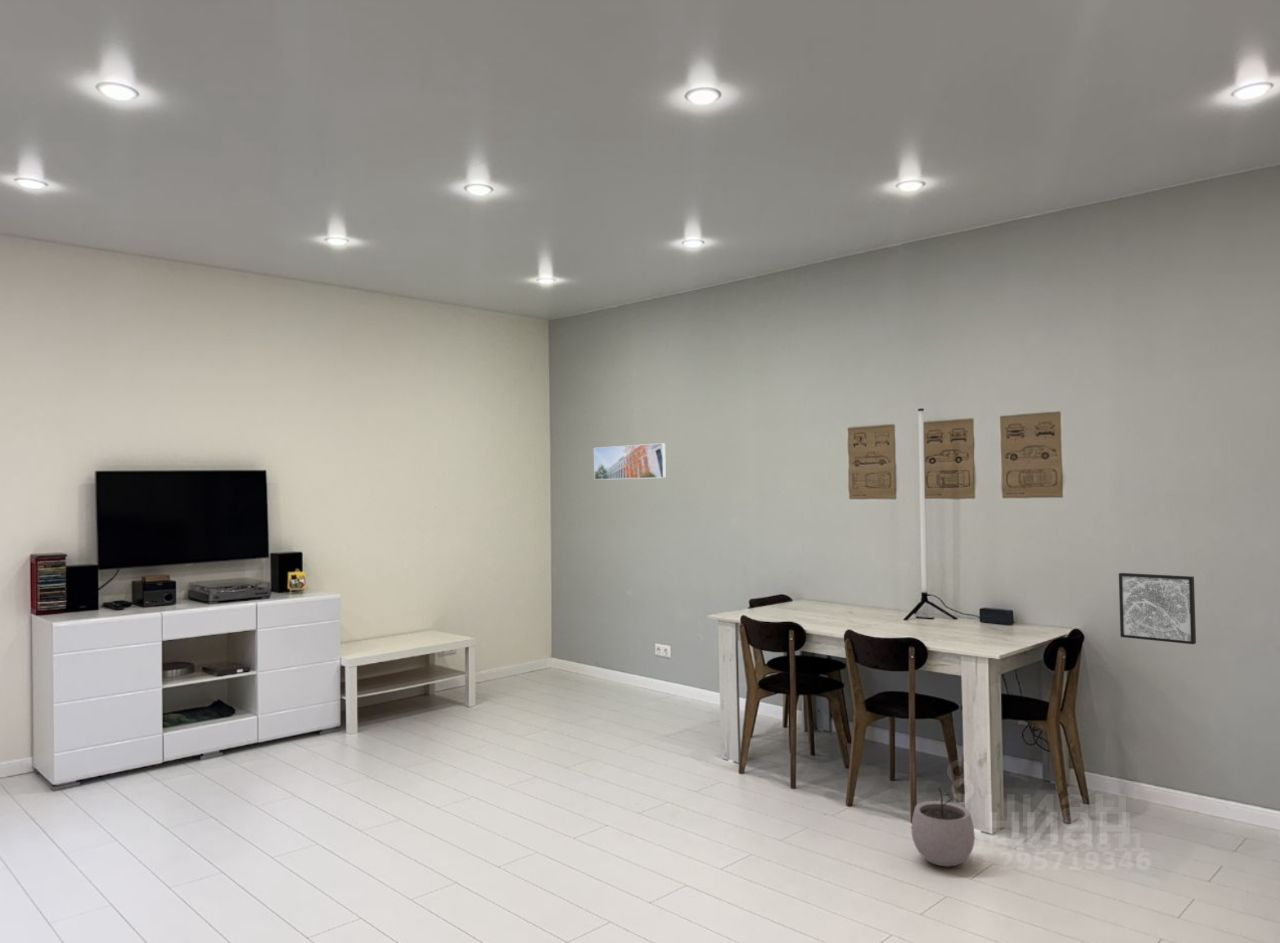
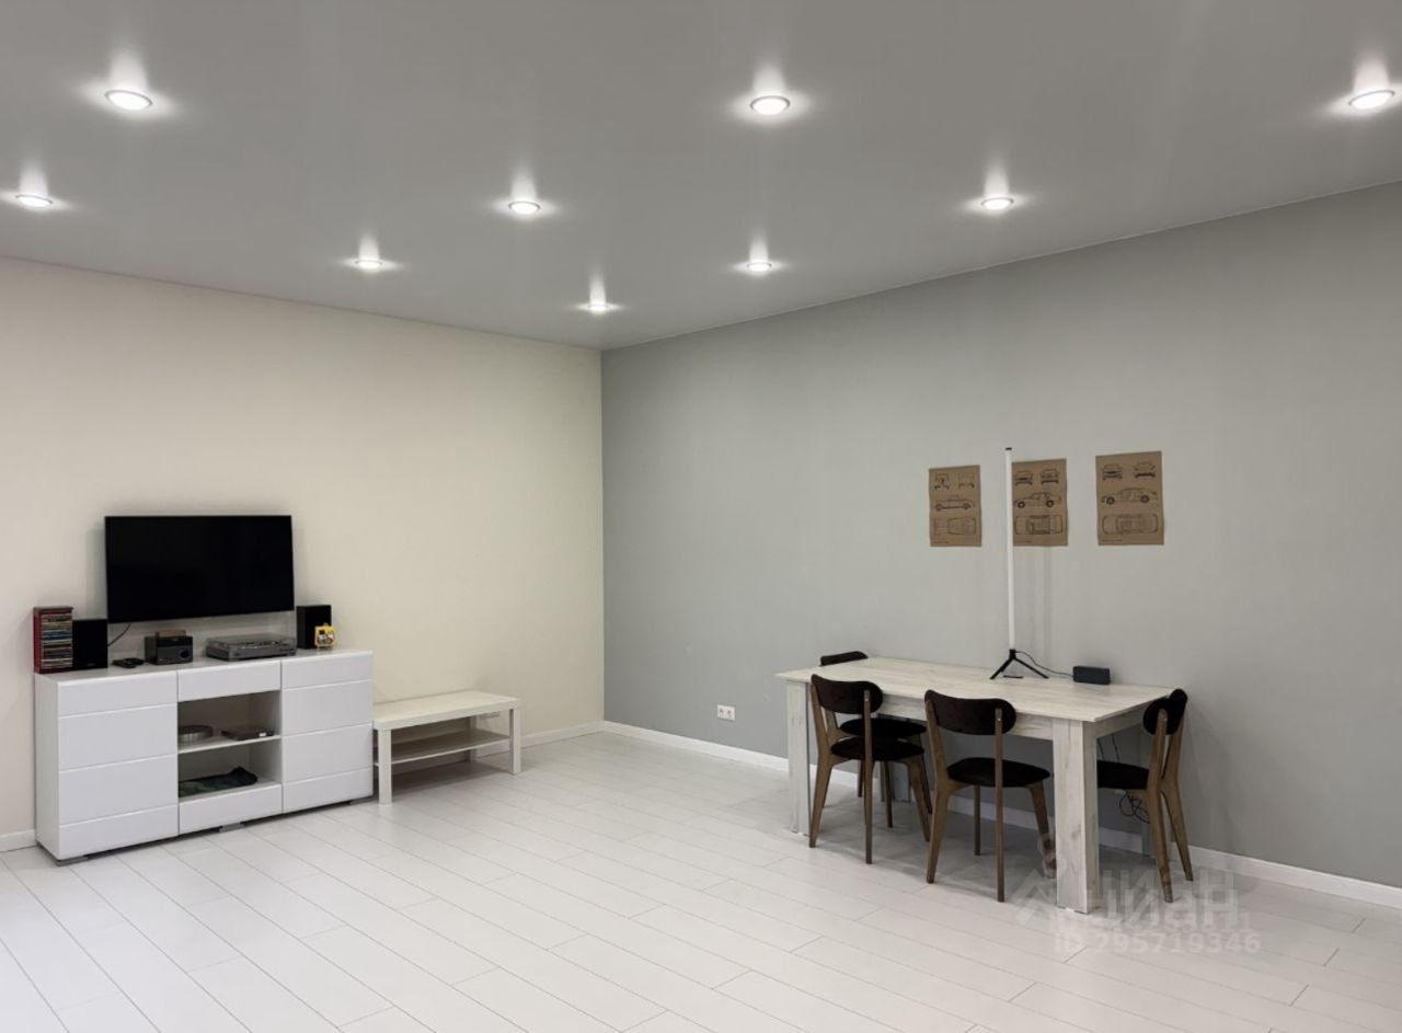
- wall art (1156, 607)
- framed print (628, 462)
- plant pot (942, 824)
